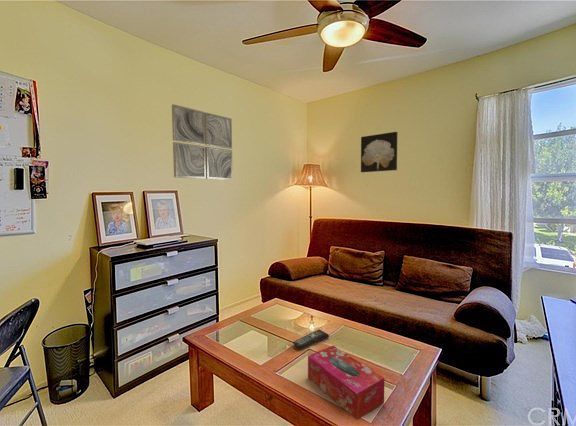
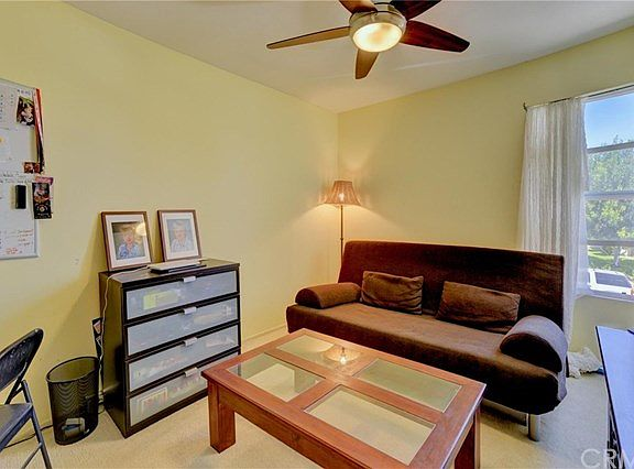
- wall art (378, 153)
- tissue box (343, 377)
- remote control (311, 338)
- wall art (204, 146)
